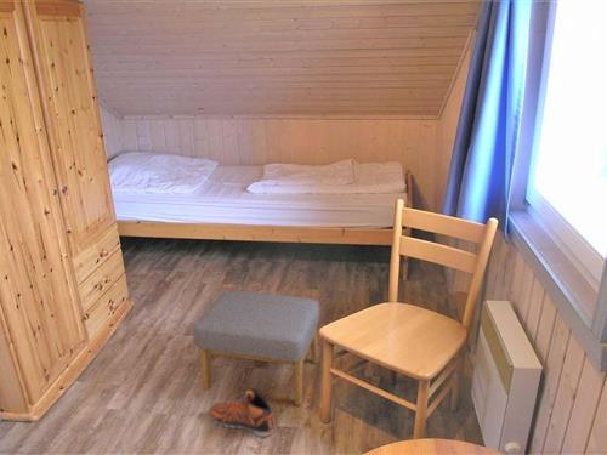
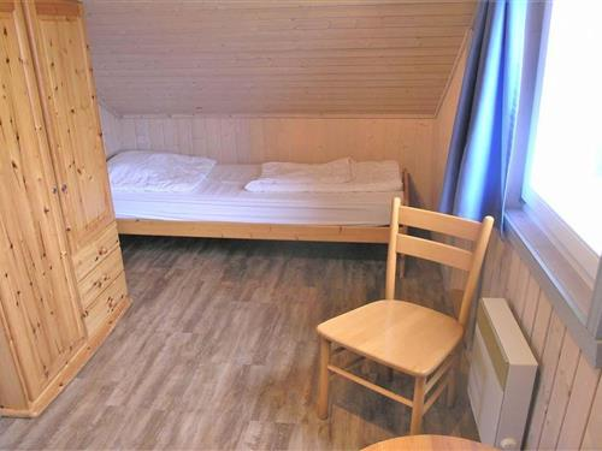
- sneaker (242, 405)
- footstool (260, 342)
